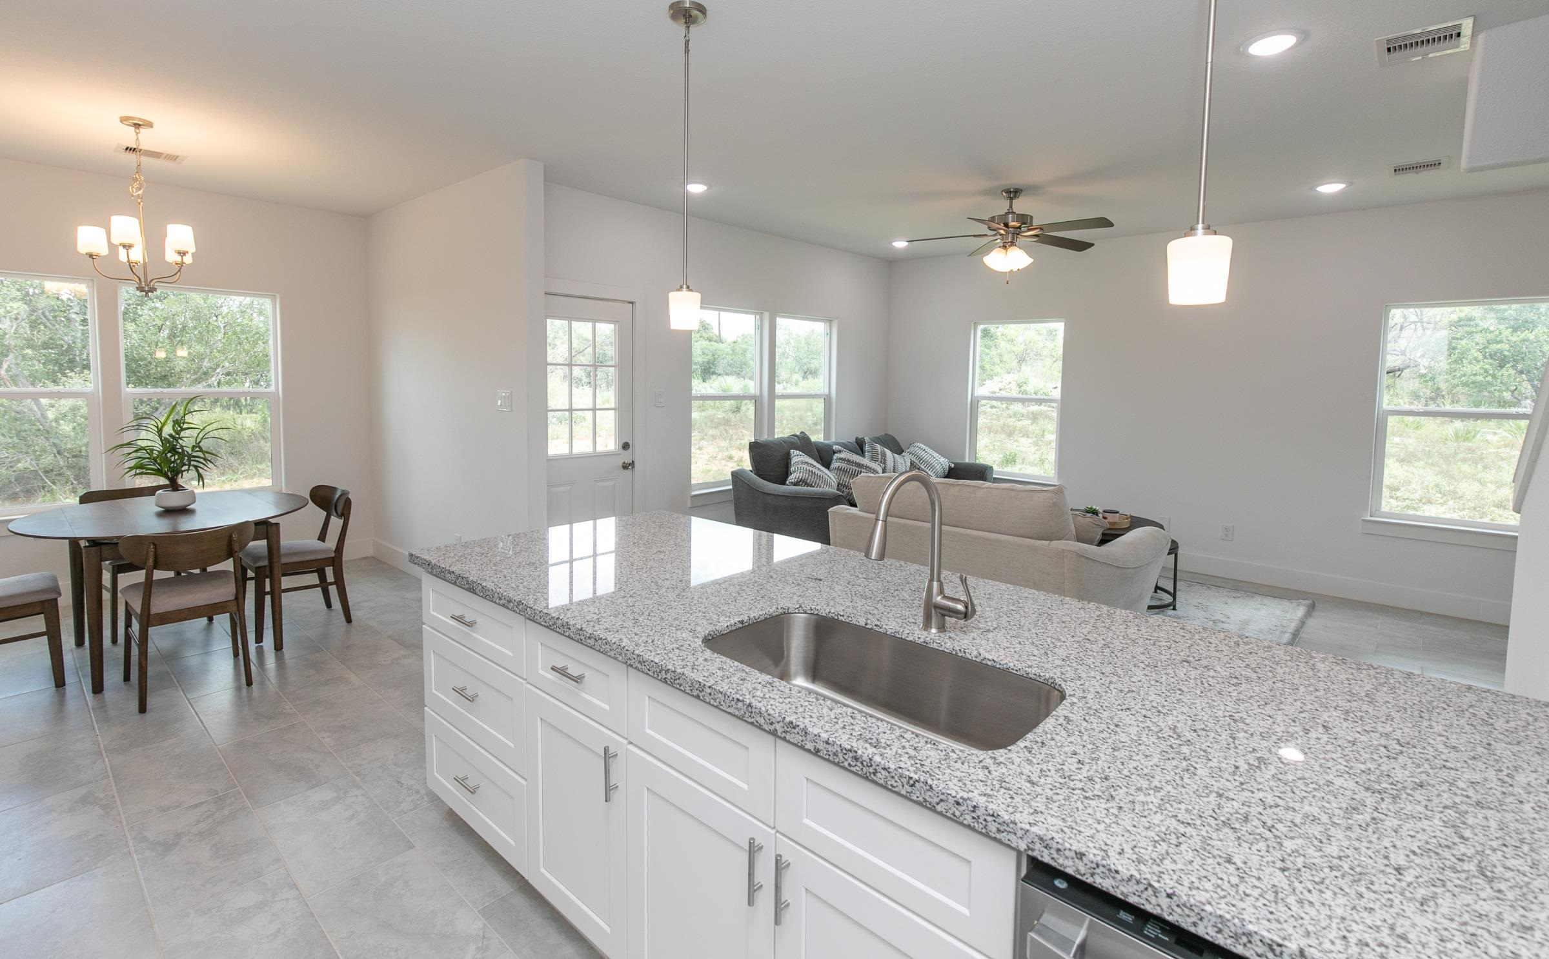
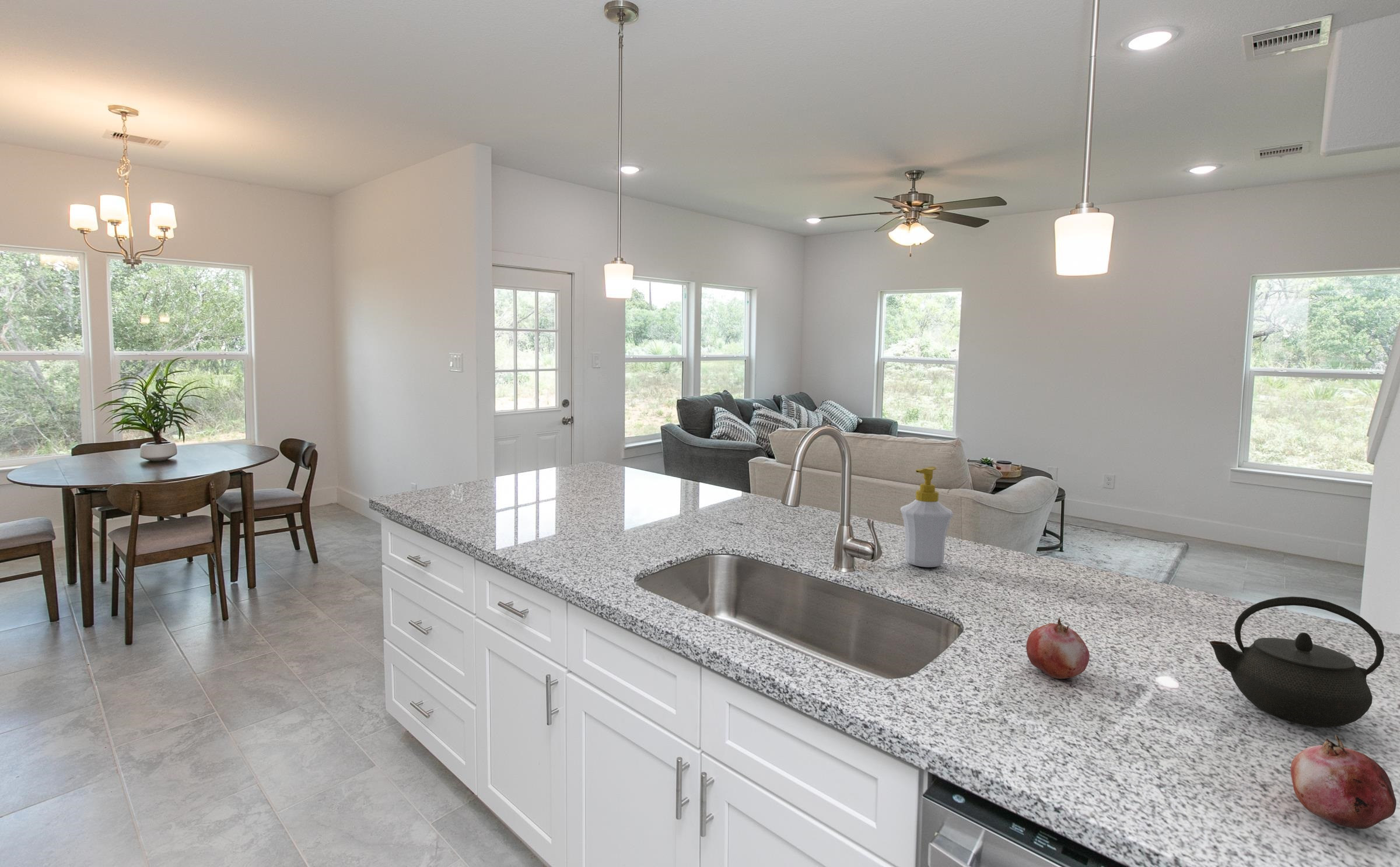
+ kettle (1292, 654)
+ fruit (1342, 777)
+ fruit (1056, 645)
+ soap bottle (926, 515)
